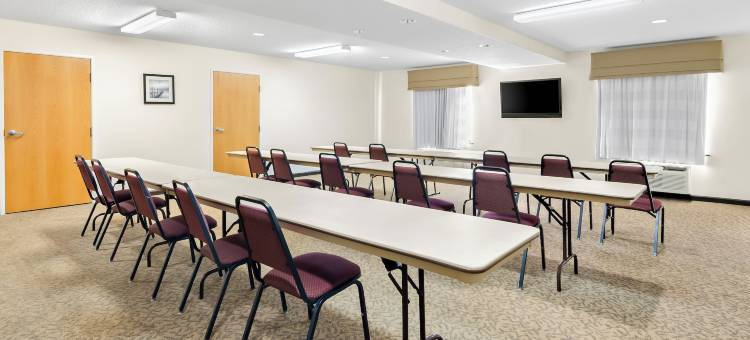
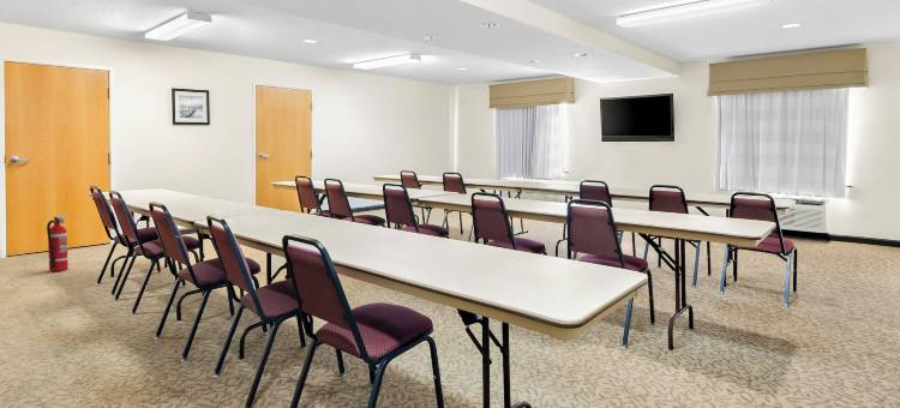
+ fire extinguisher (56, 242)
